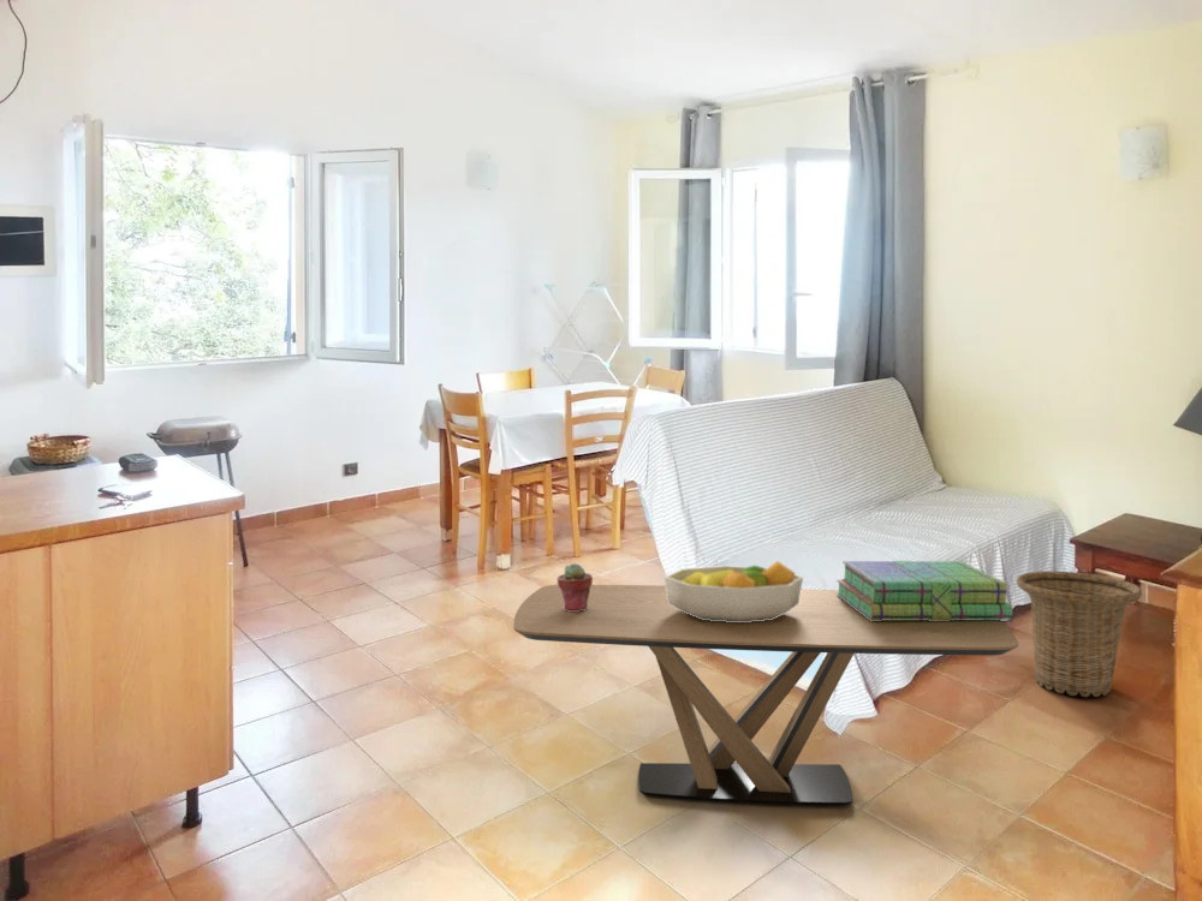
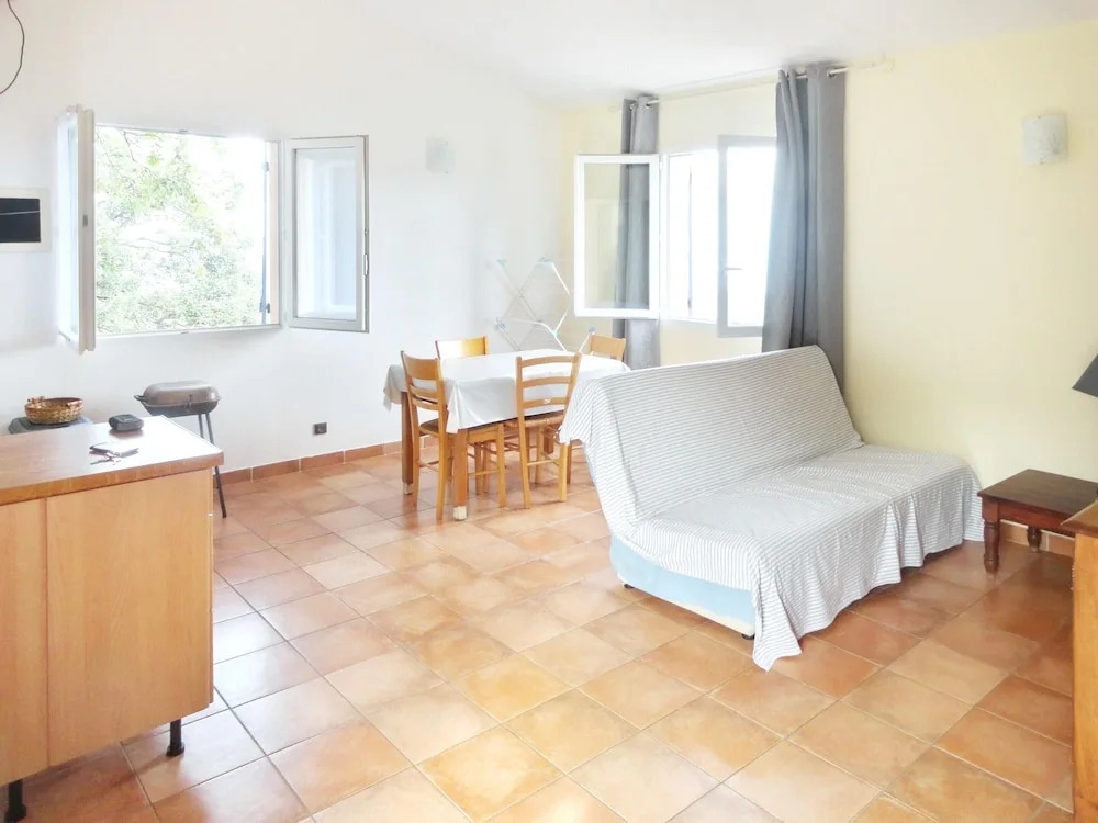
- basket (1075, 634)
- stack of books (920, 587)
- fruit bowl (733, 585)
- potted succulent (575, 584)
- coffee table (754, 697)
